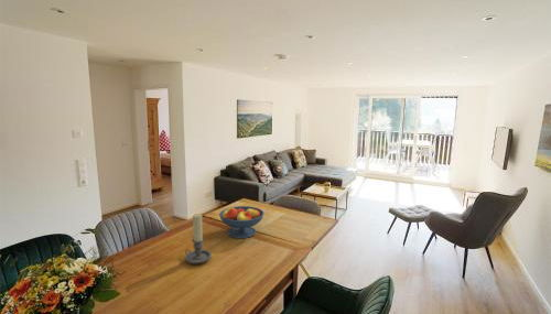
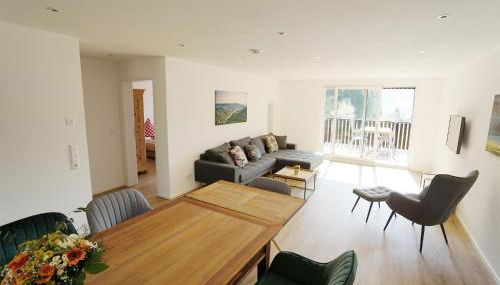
- fruit bowl (241, 219)
- candle holder (195, 236)
